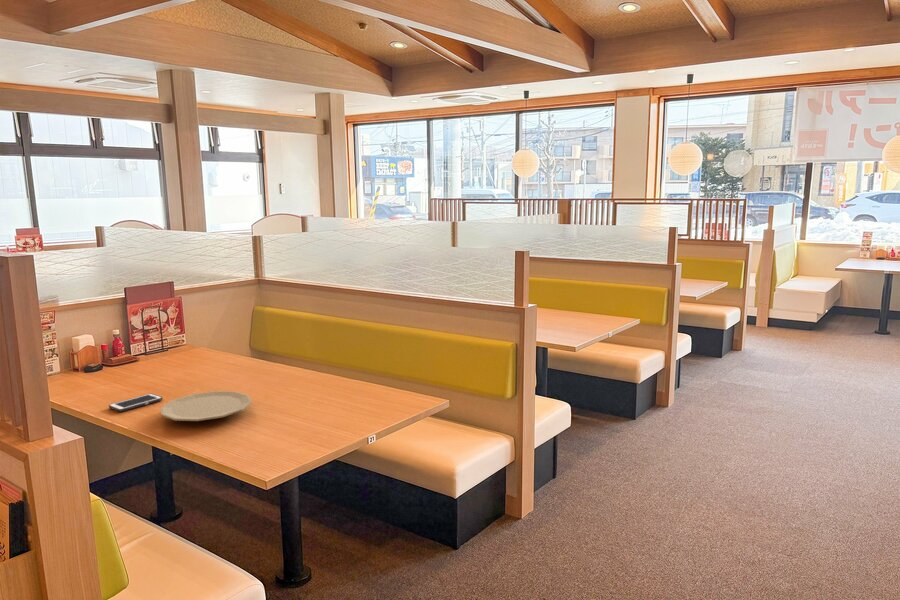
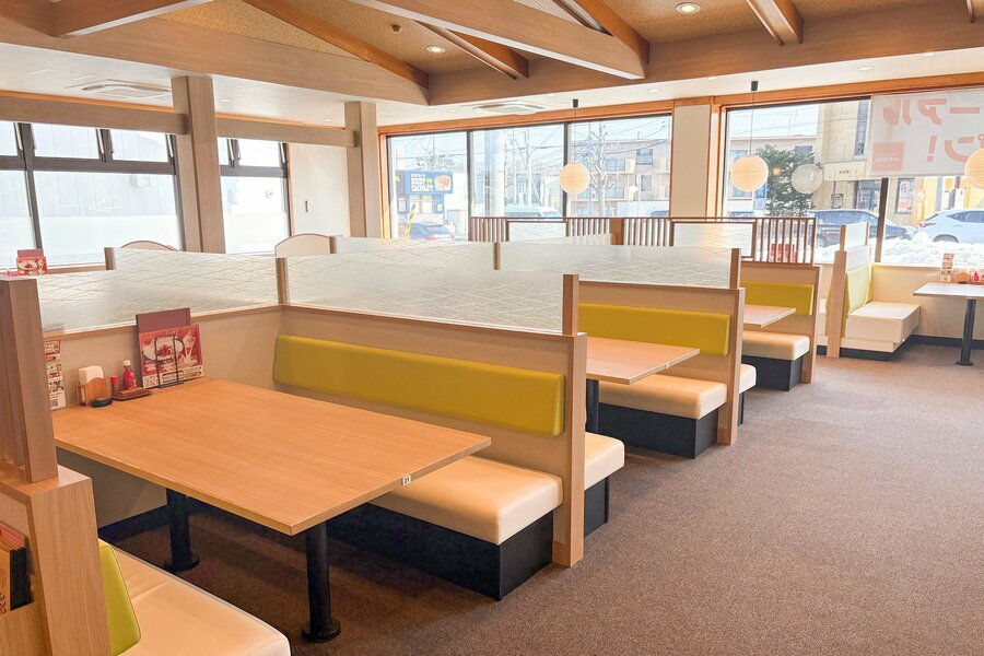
- cell phone (136, 402)
- plate (207, 408)
